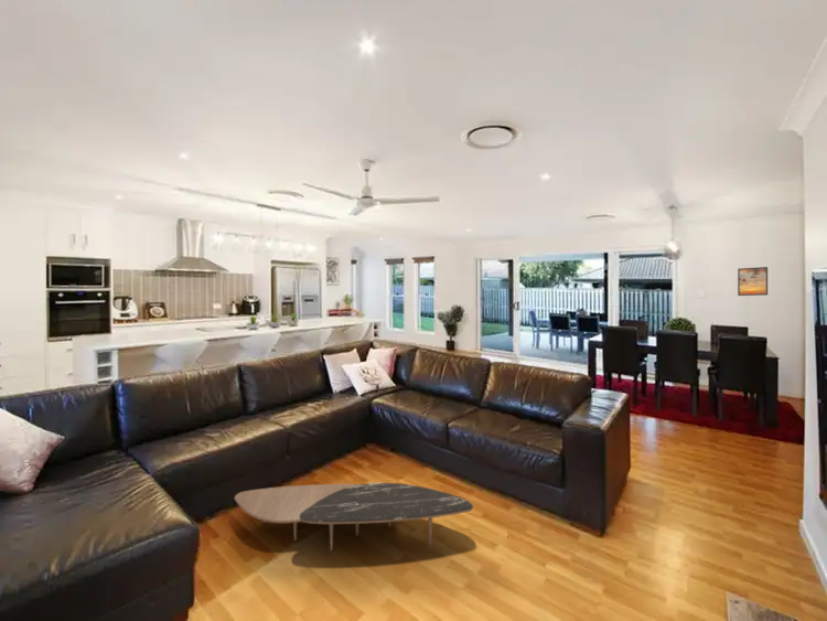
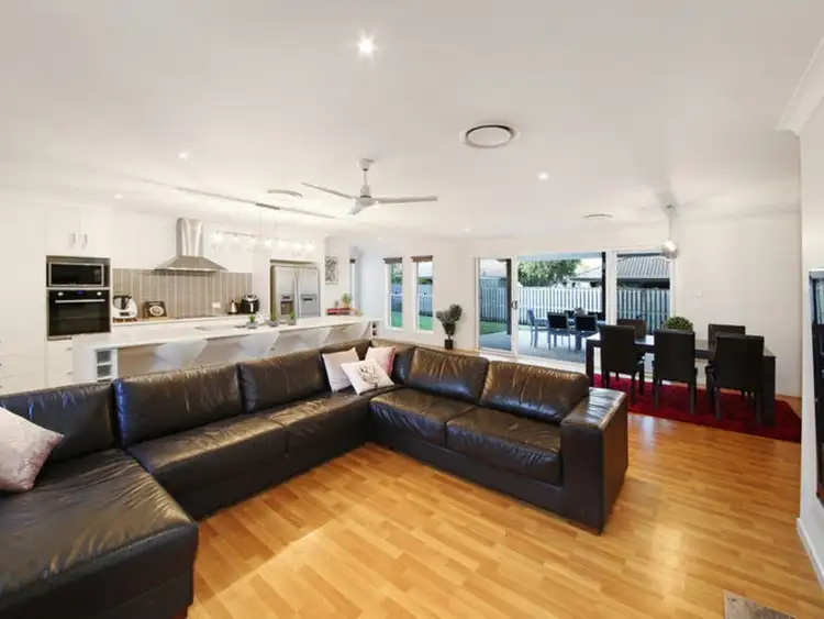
- coffee table (347, 513)
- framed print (752, 281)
